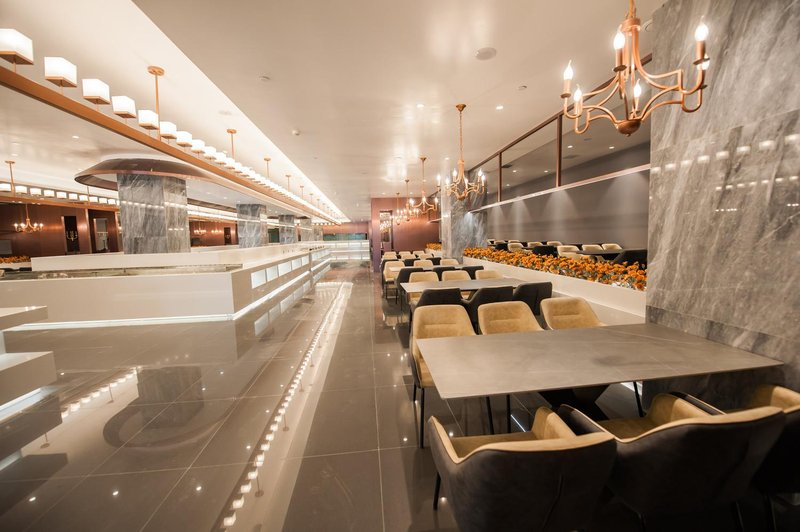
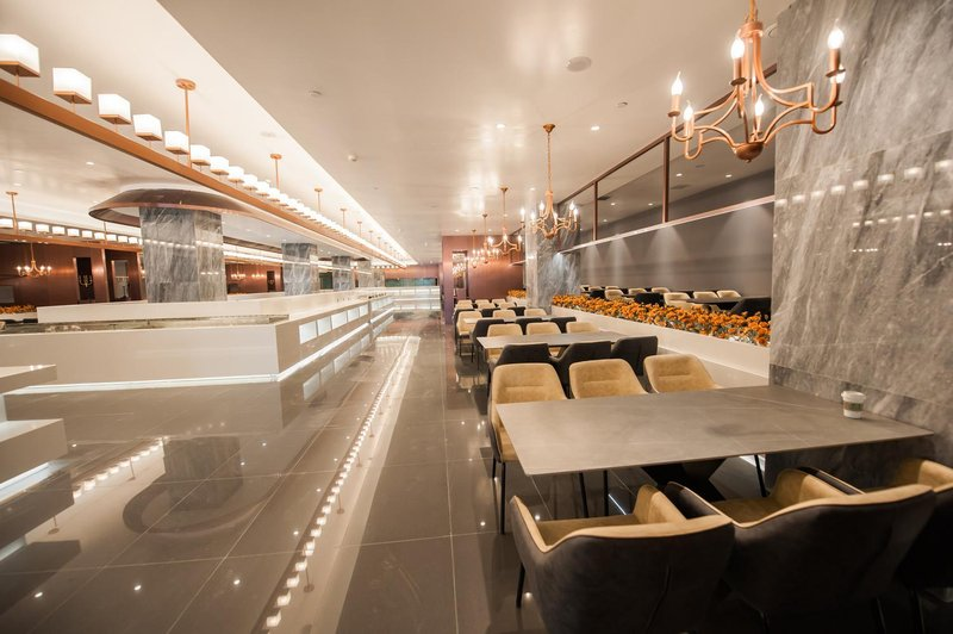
+ coffee cup (853, 404)
